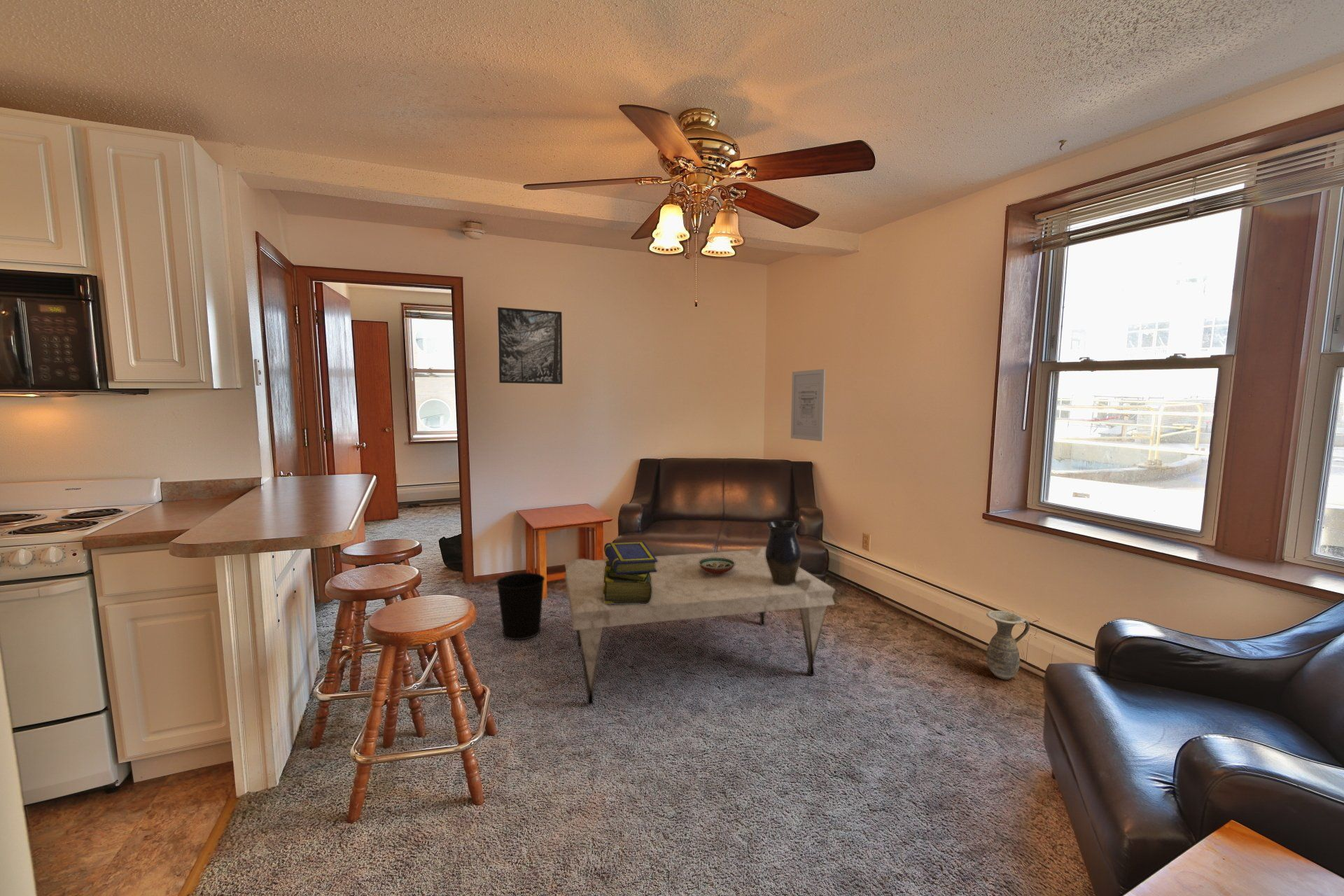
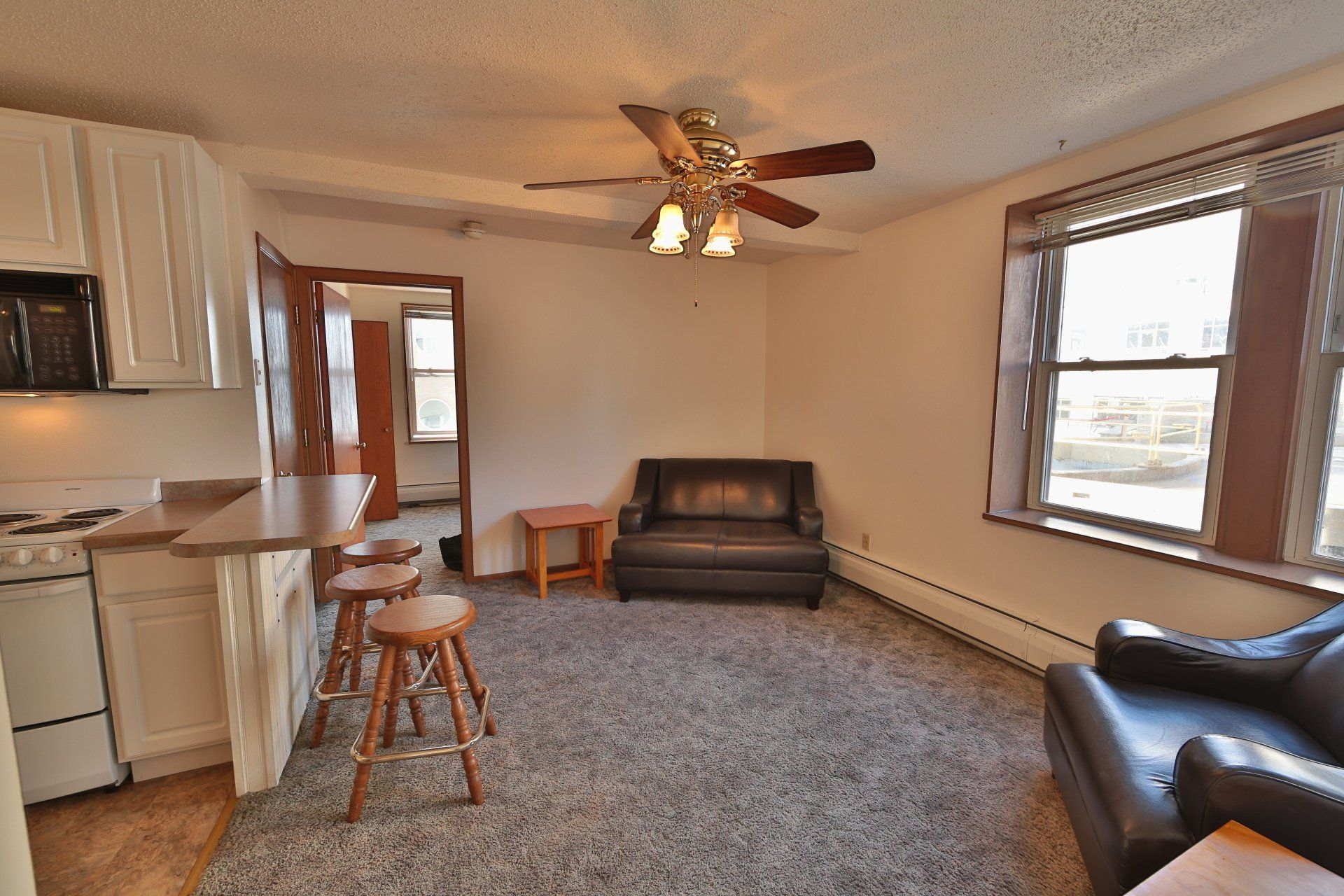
- decorative bowl (716, 566)
- ceramic jug (1003, 645)
- vase (784, 553)
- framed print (531, 346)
- wastebasket (521, 606)
- stack of books (628, 571)
- wall art (807, 405)
- coffee table (689, 614)
